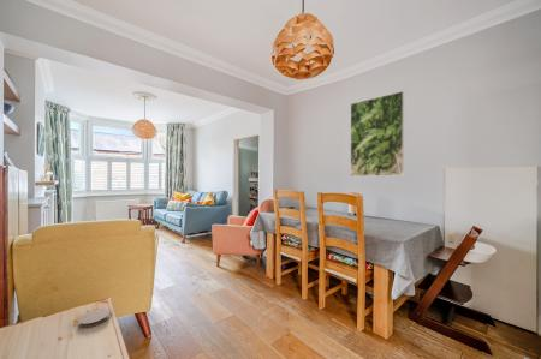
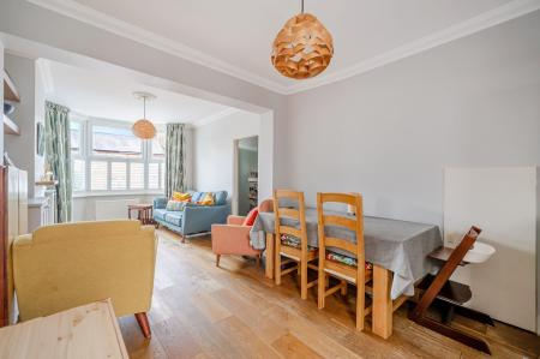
- coaster (94, 317)
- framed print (375, 137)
